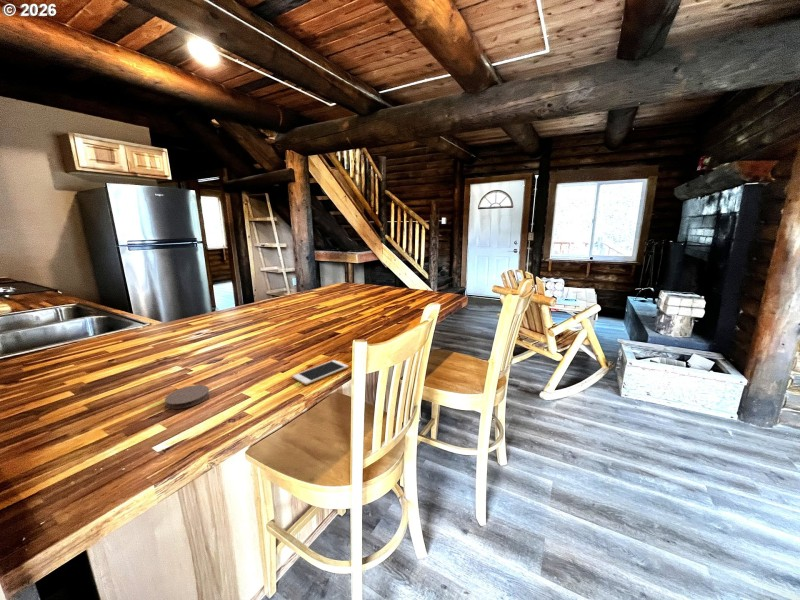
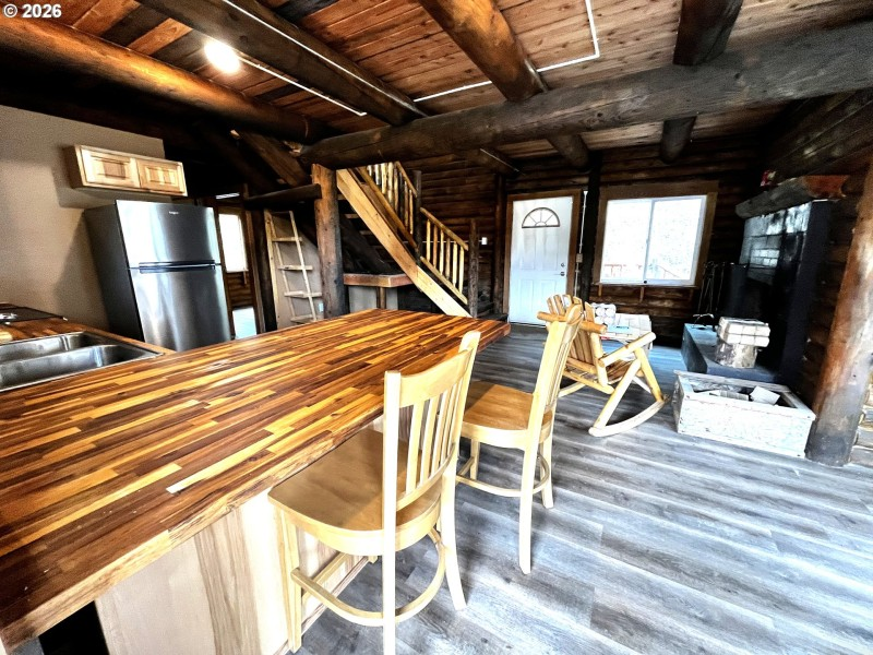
- coaster (187, 396)
- cell phone (321, 371)
